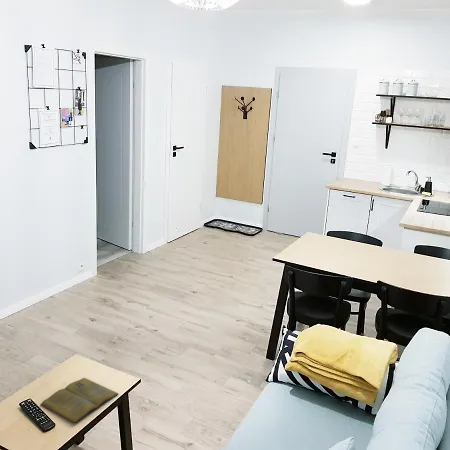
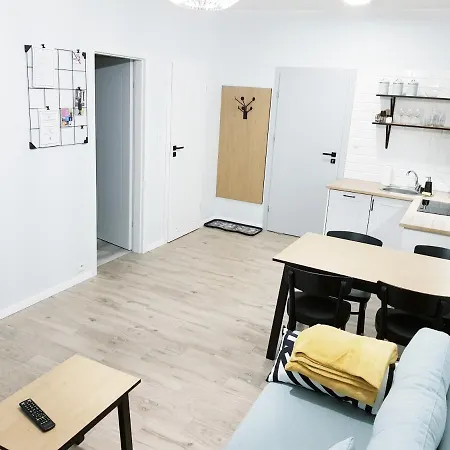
- book (80, 396)
